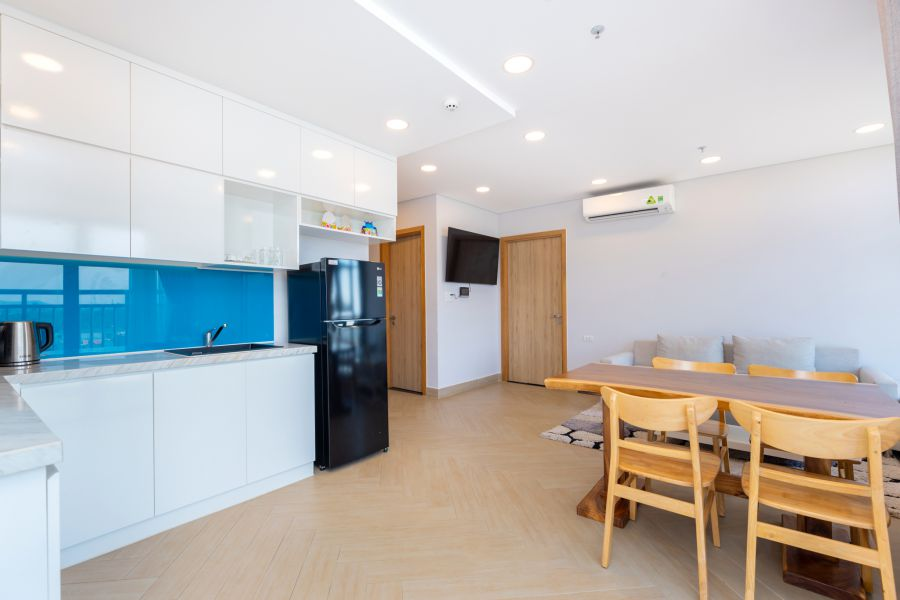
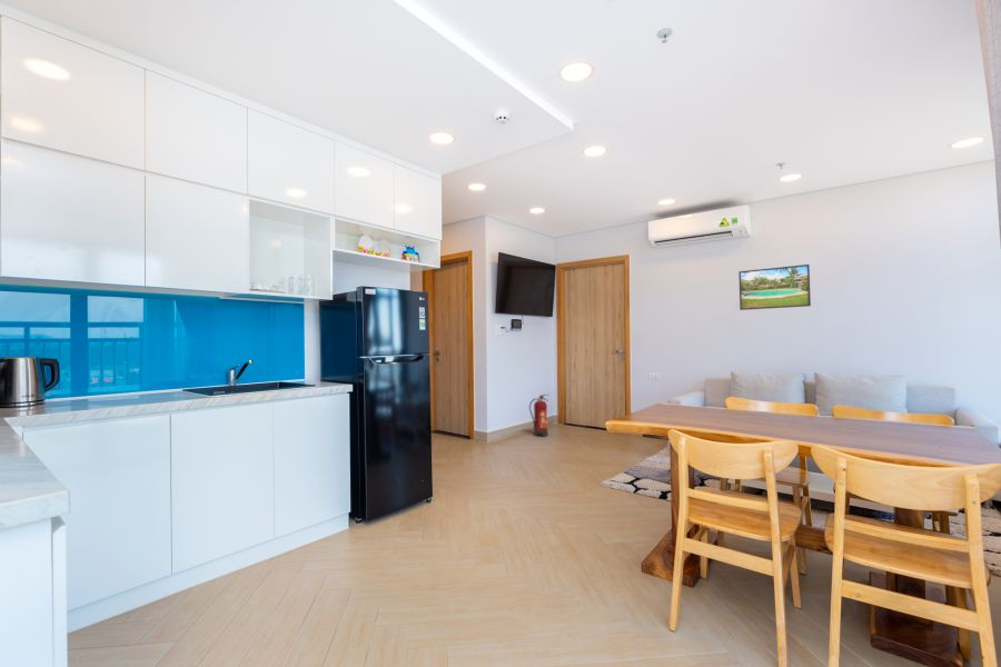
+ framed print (773, 288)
+ fire extinguisher (539, 414)
